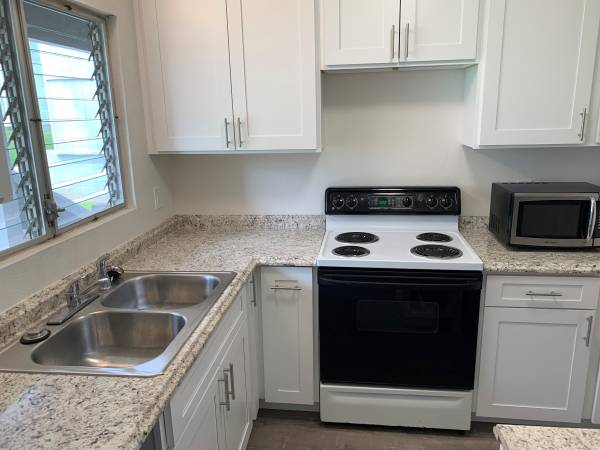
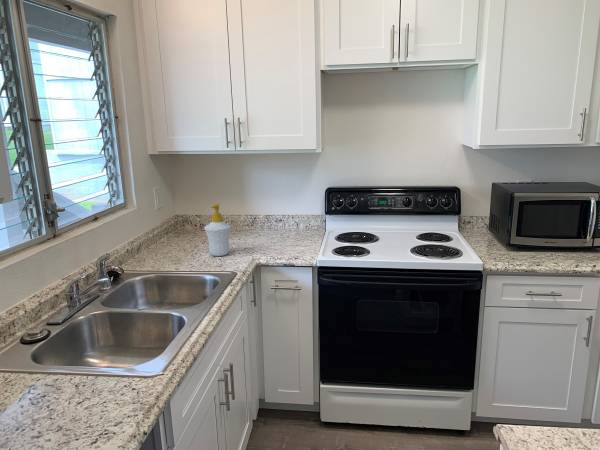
+ soap bottle (217, 229)
